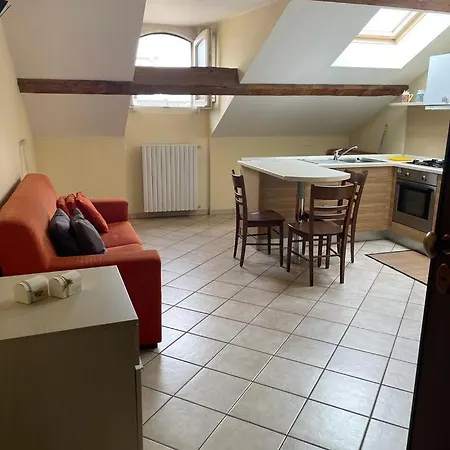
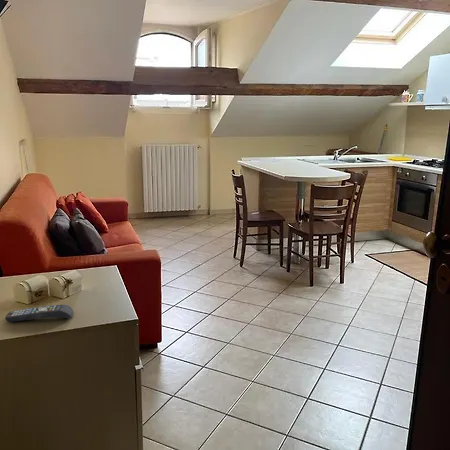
+ remote control (39, 313)
